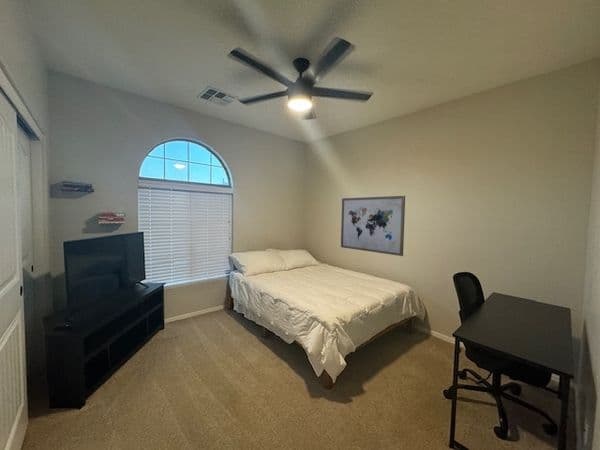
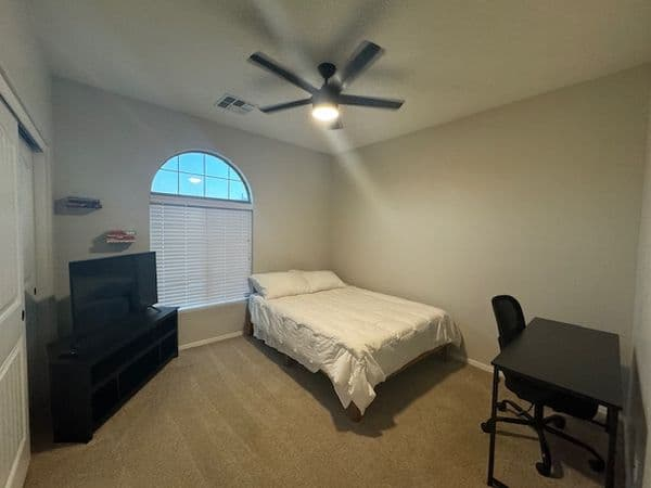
- wall art (369, 224)
